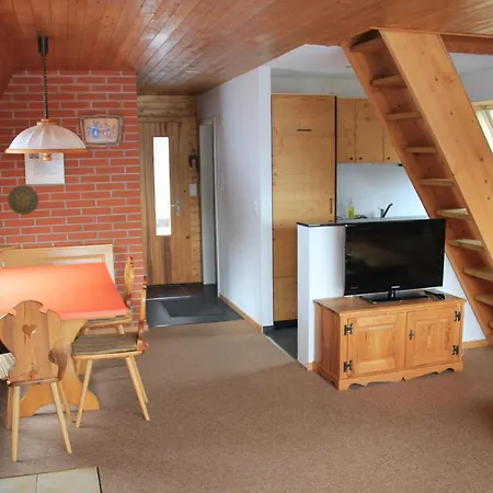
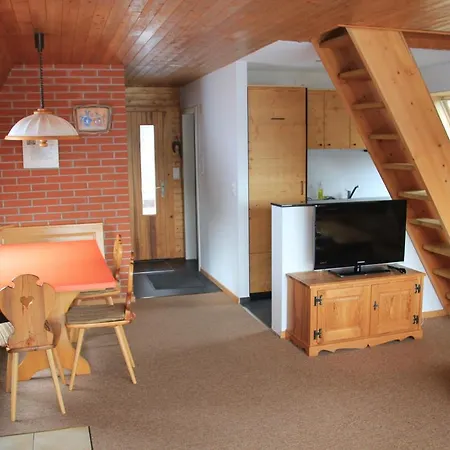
- decorative plate (23, 199)
